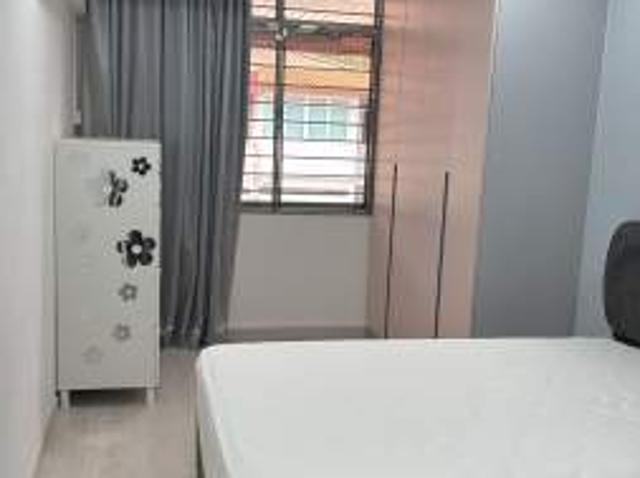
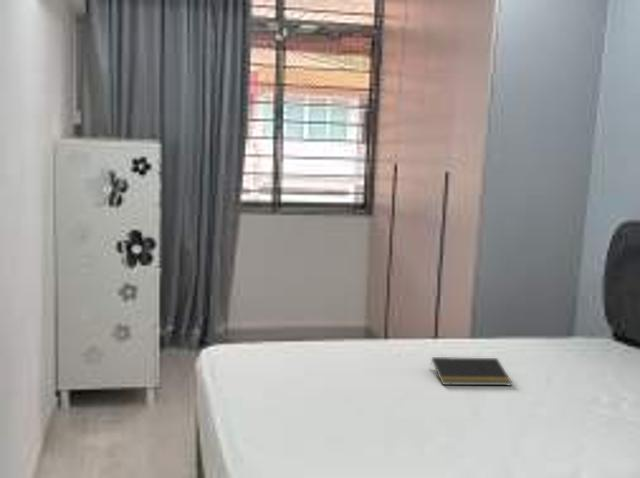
+ notepad (470, 370)
